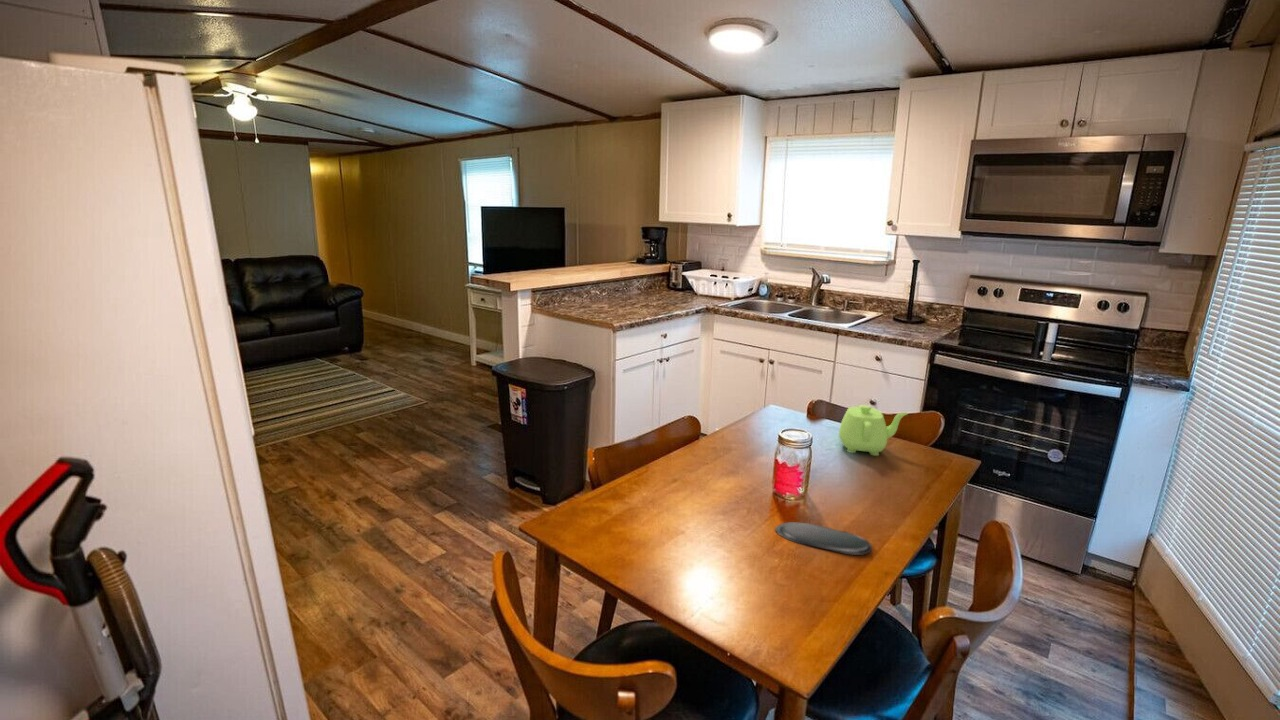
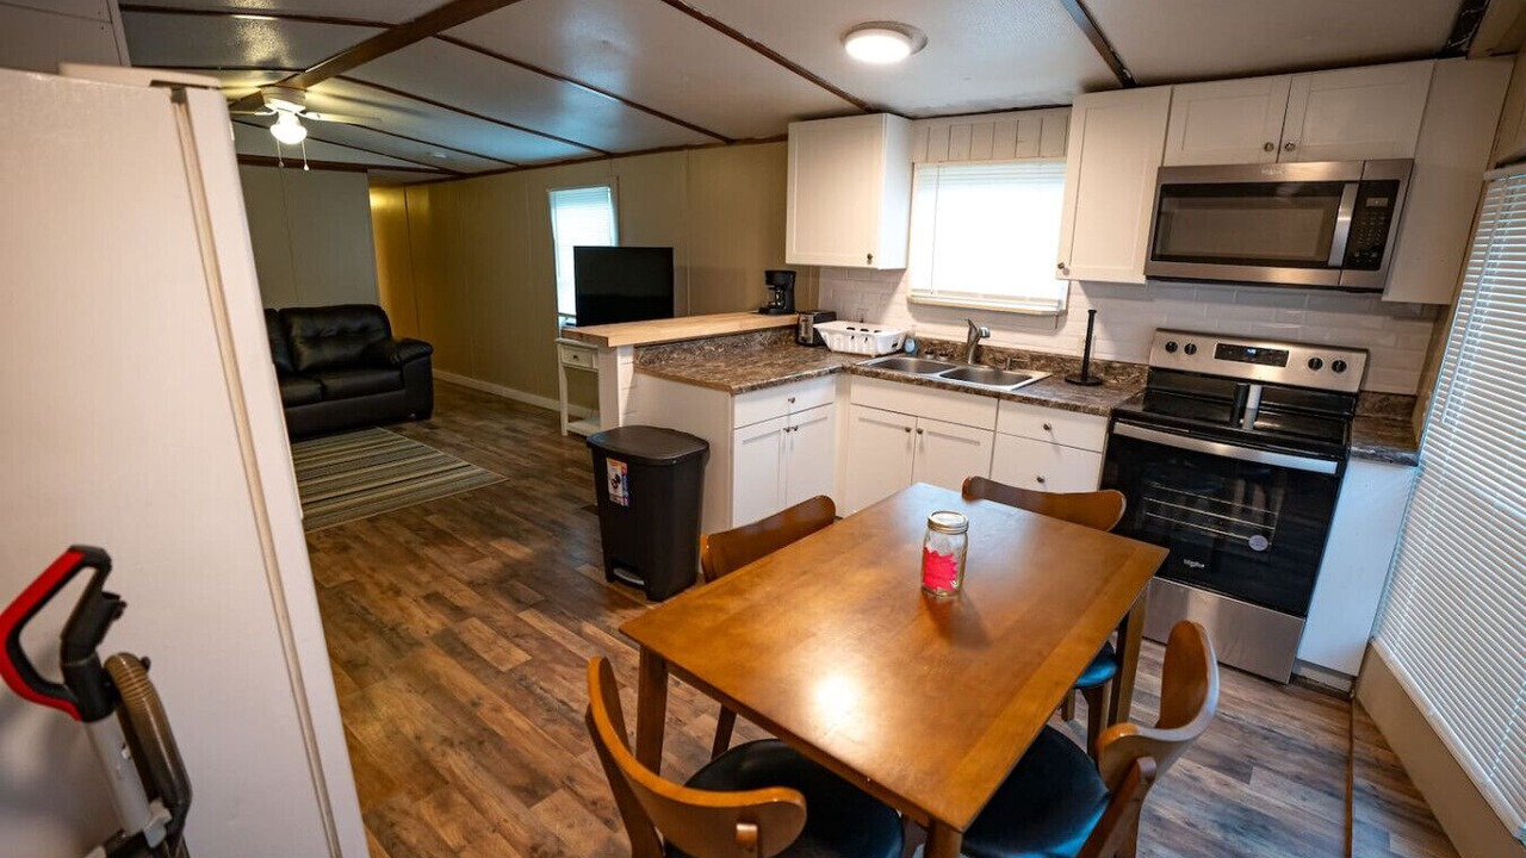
- oval tray (822, 537)
- teapot (872, 428)
